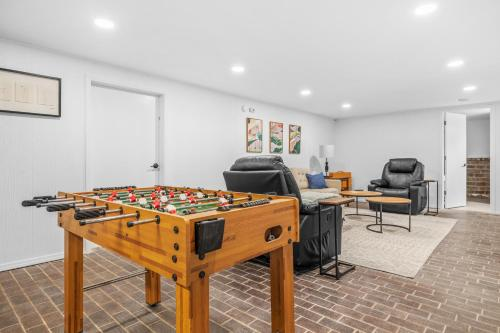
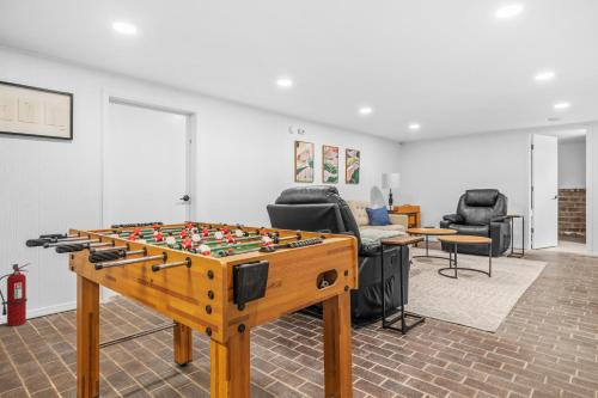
+ fire extinguisher (14, 294)
